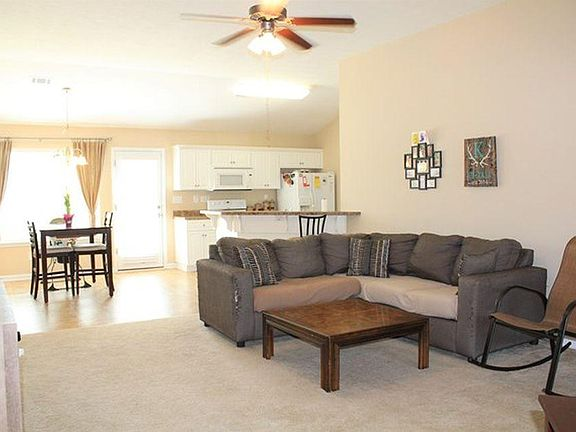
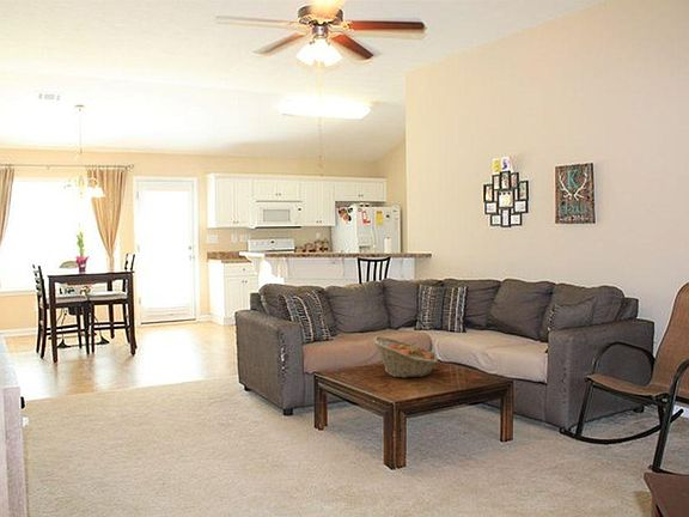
+ fruit basket (404, 355)
